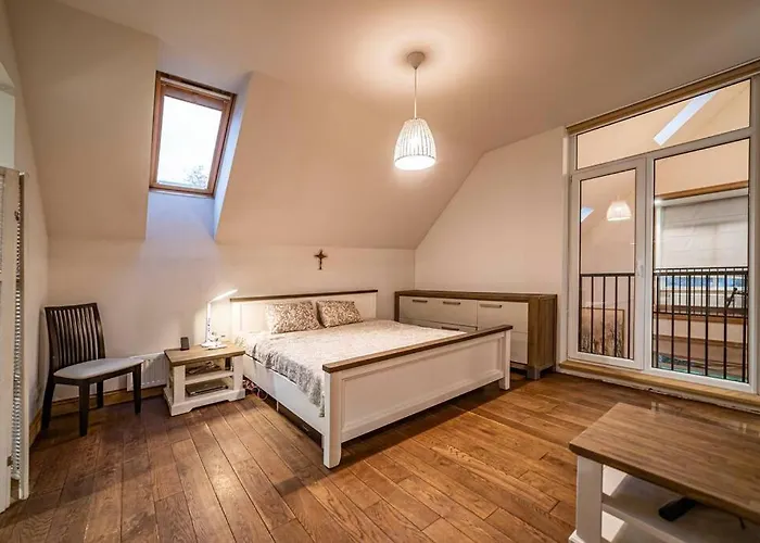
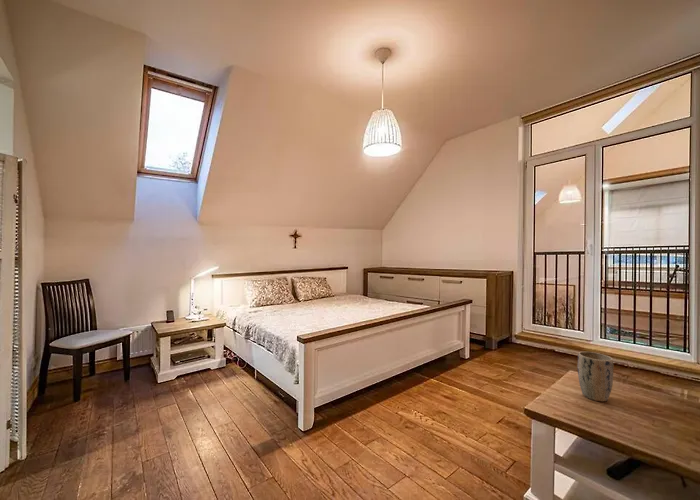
+ plant pot (594, 376)
